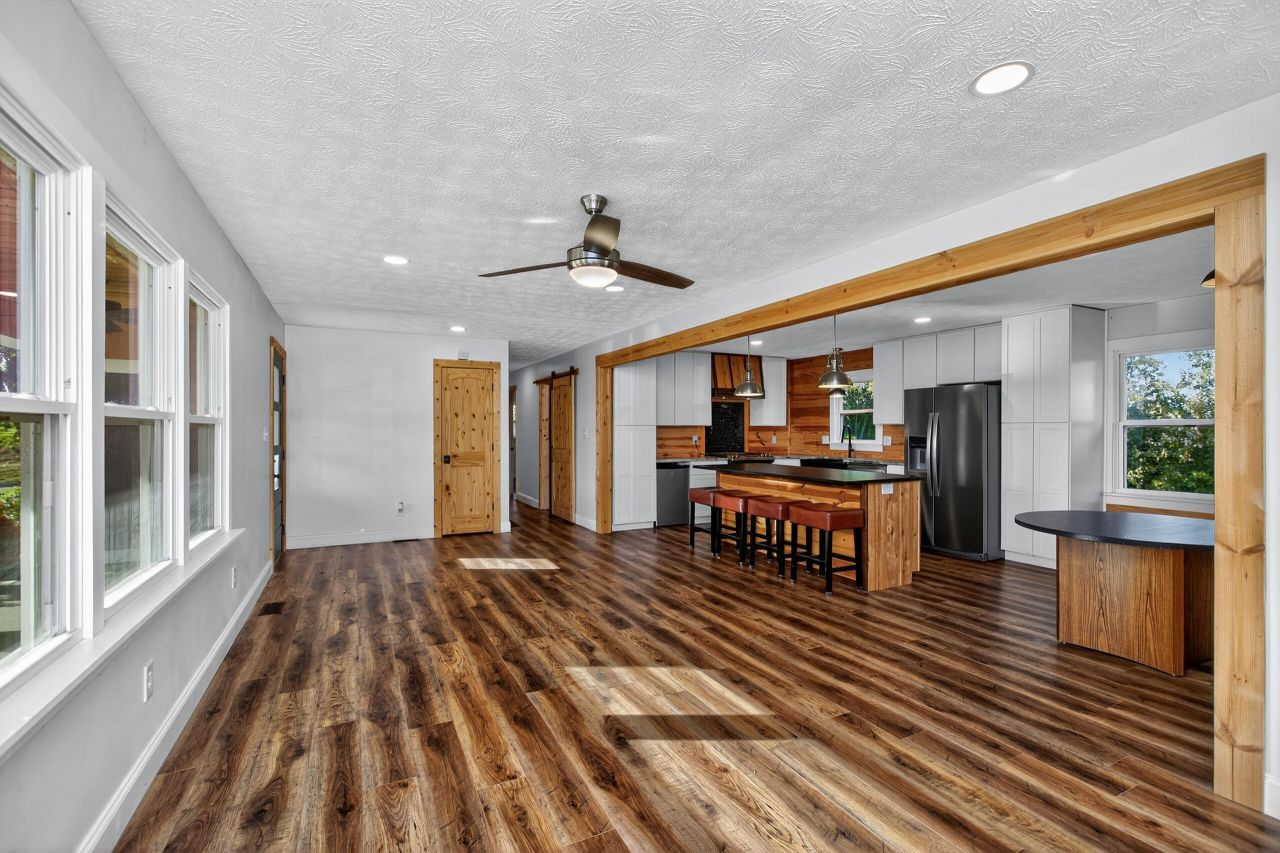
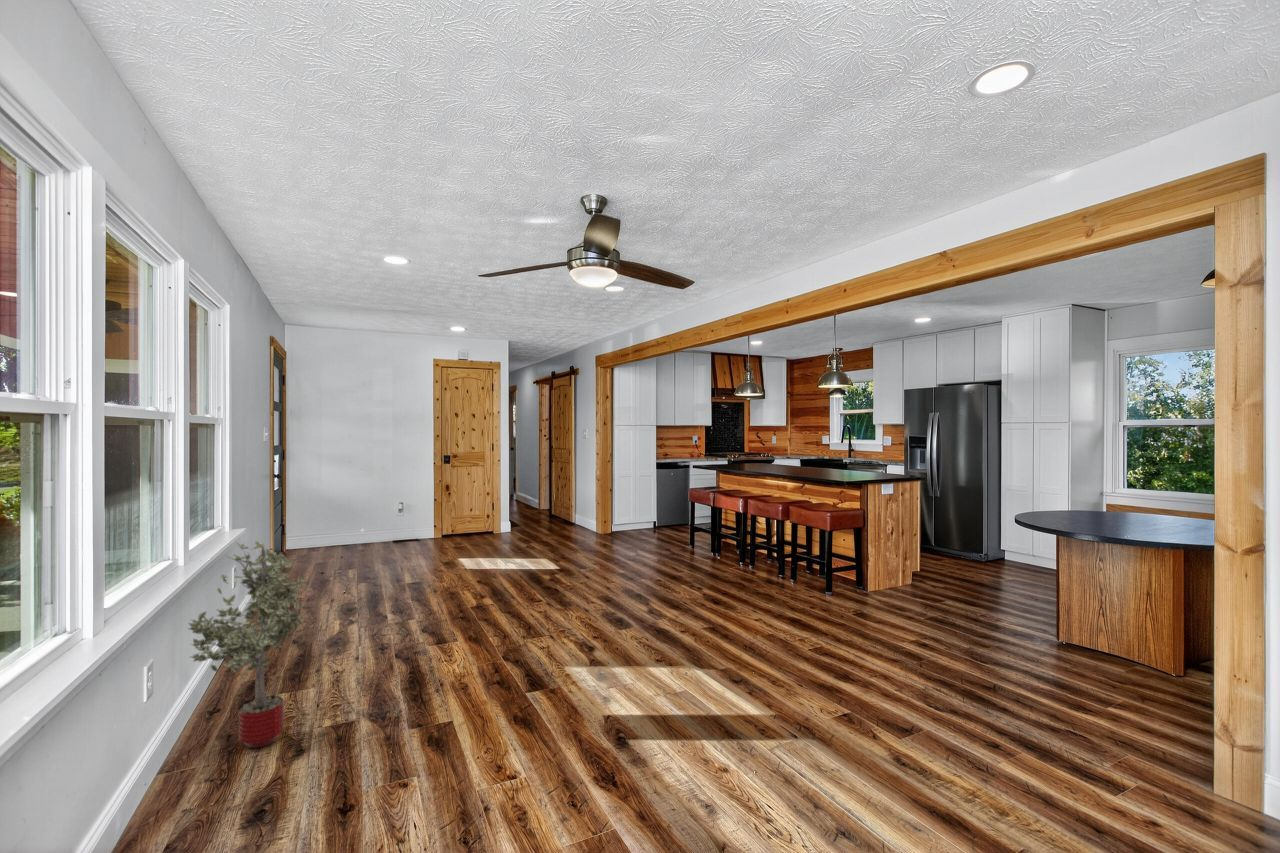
+ potted tree (246, 644)
